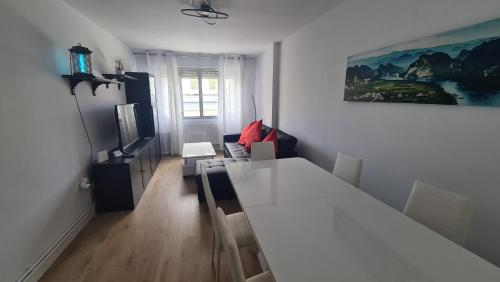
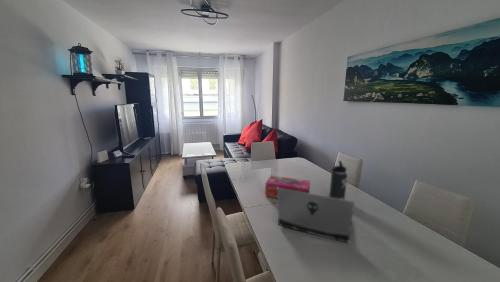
+ laptop computer (315, 204)
+ tissue box (287, 188)
+ thermos bottle (337, 181)
